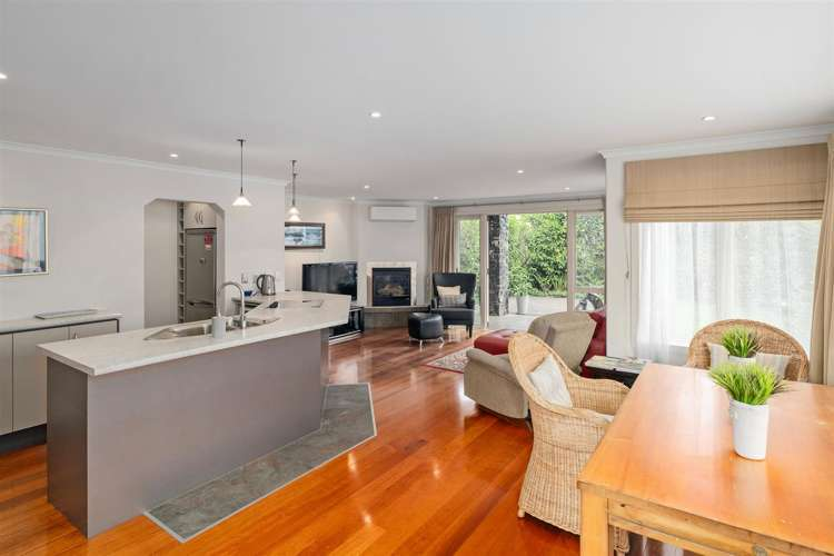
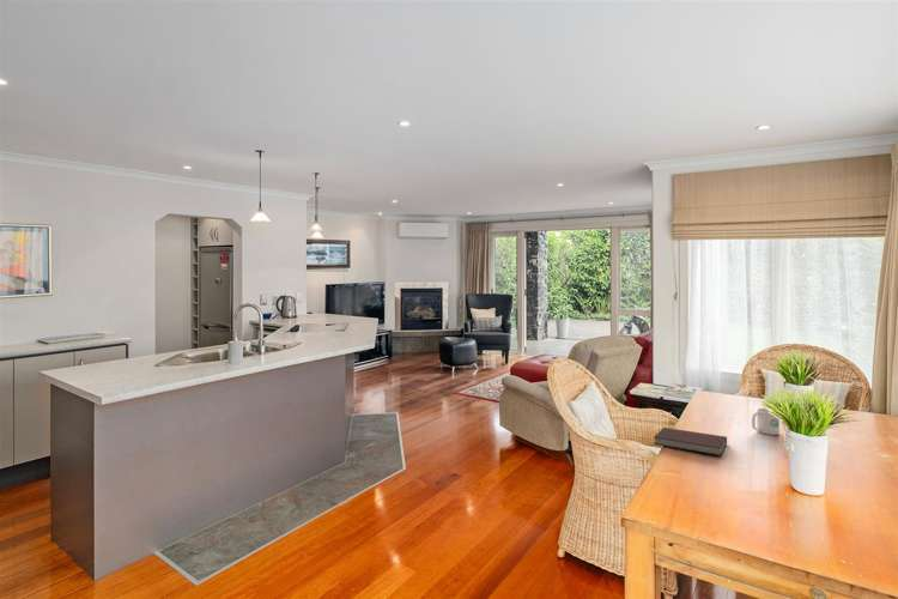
+ notebook (690, 440)
+ mug (764, 420)
